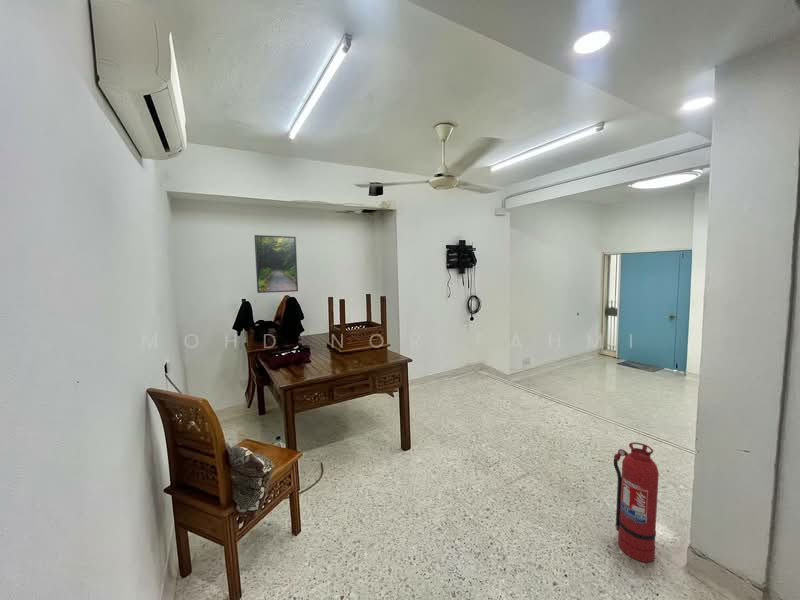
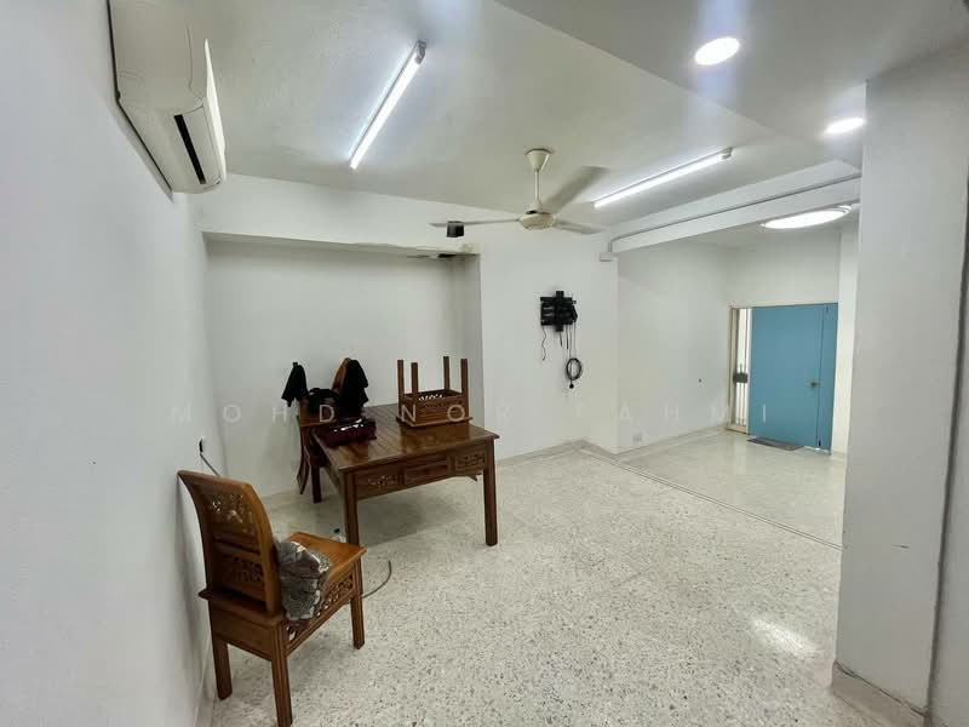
- fire extinguisher (633, 496)
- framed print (276, 264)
